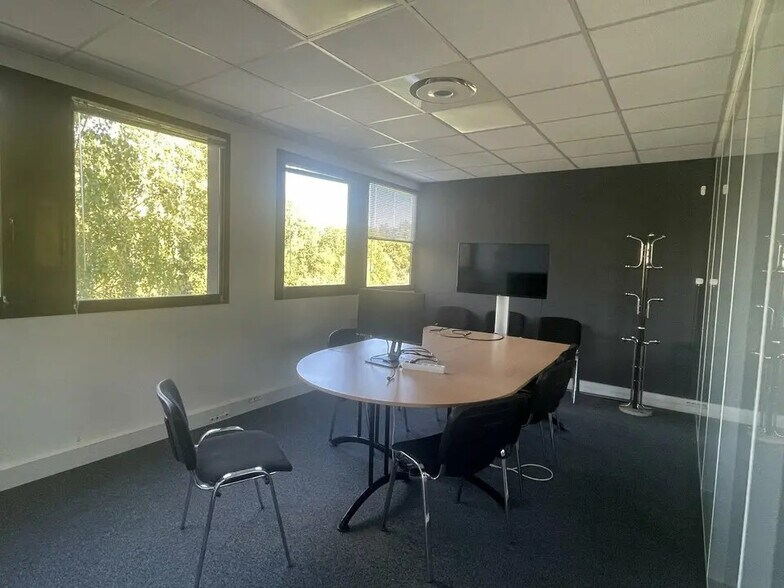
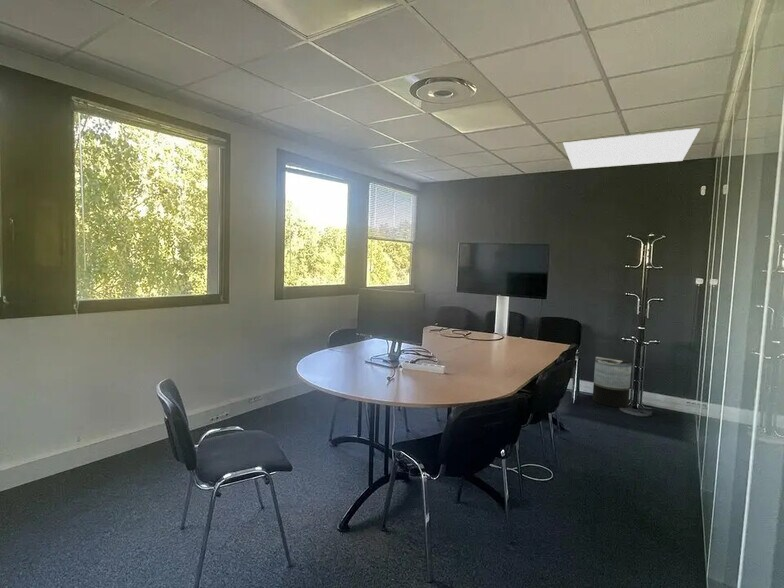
+ light panel (625, 147)
+ trash can (611, 380)
